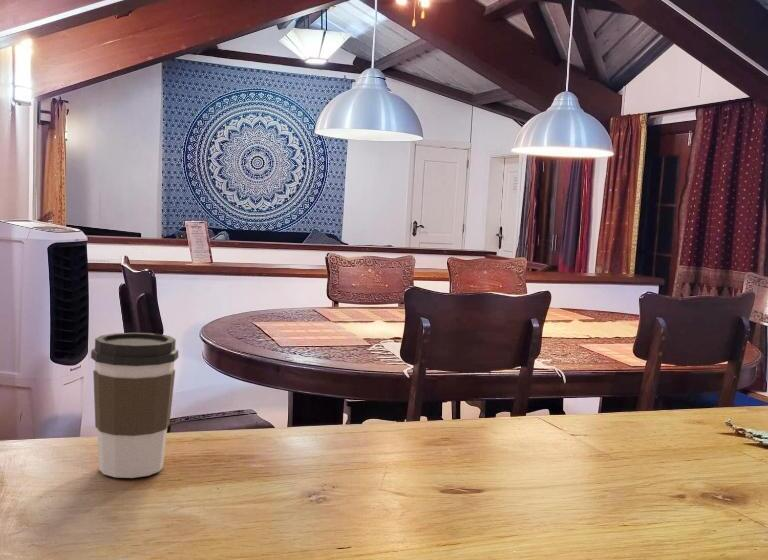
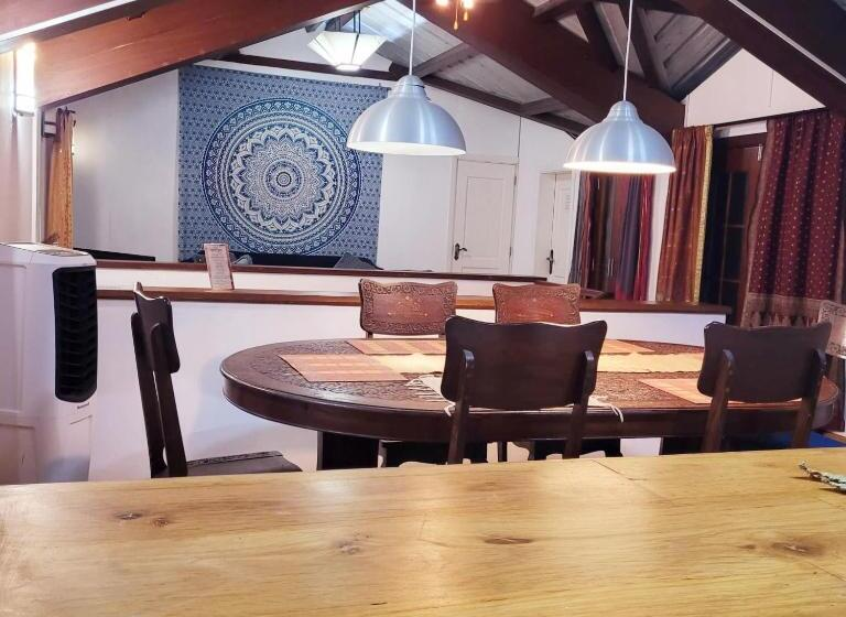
- coffee cup (133, 403)
